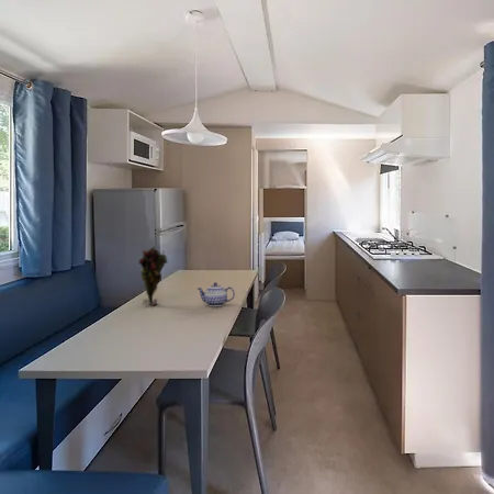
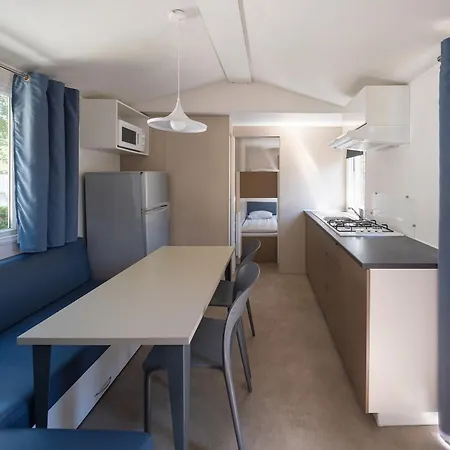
- flower (154, 276)
- teapot (215, 293)
